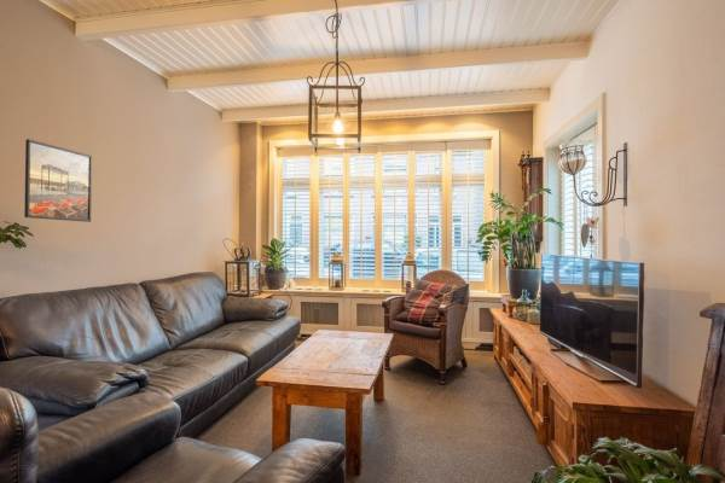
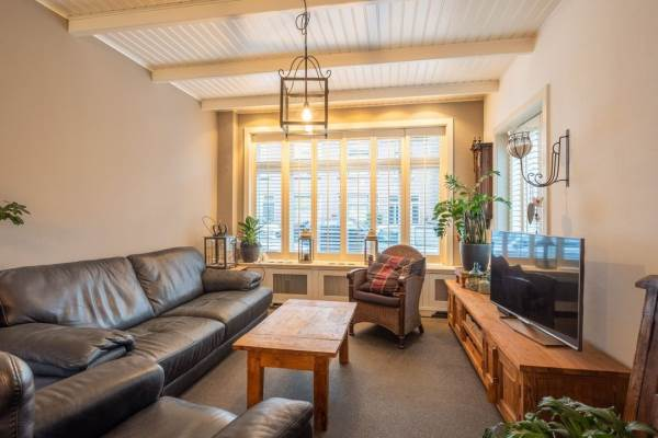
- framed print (60, 184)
